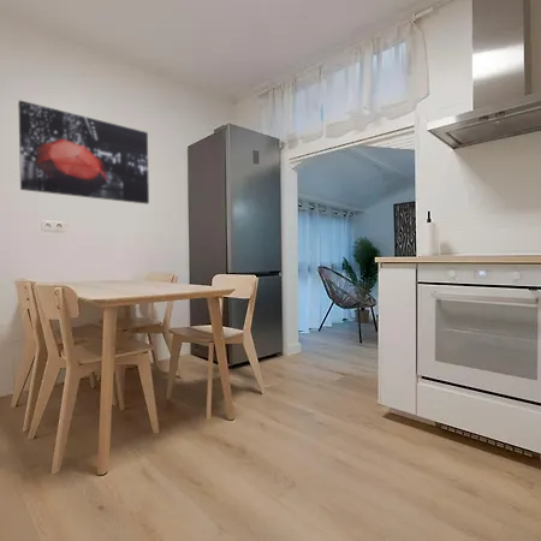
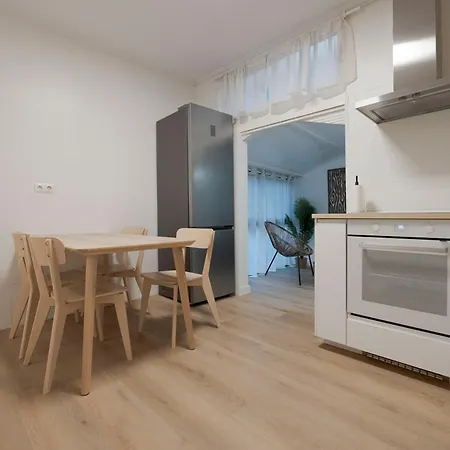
- wall art (90, 157)
